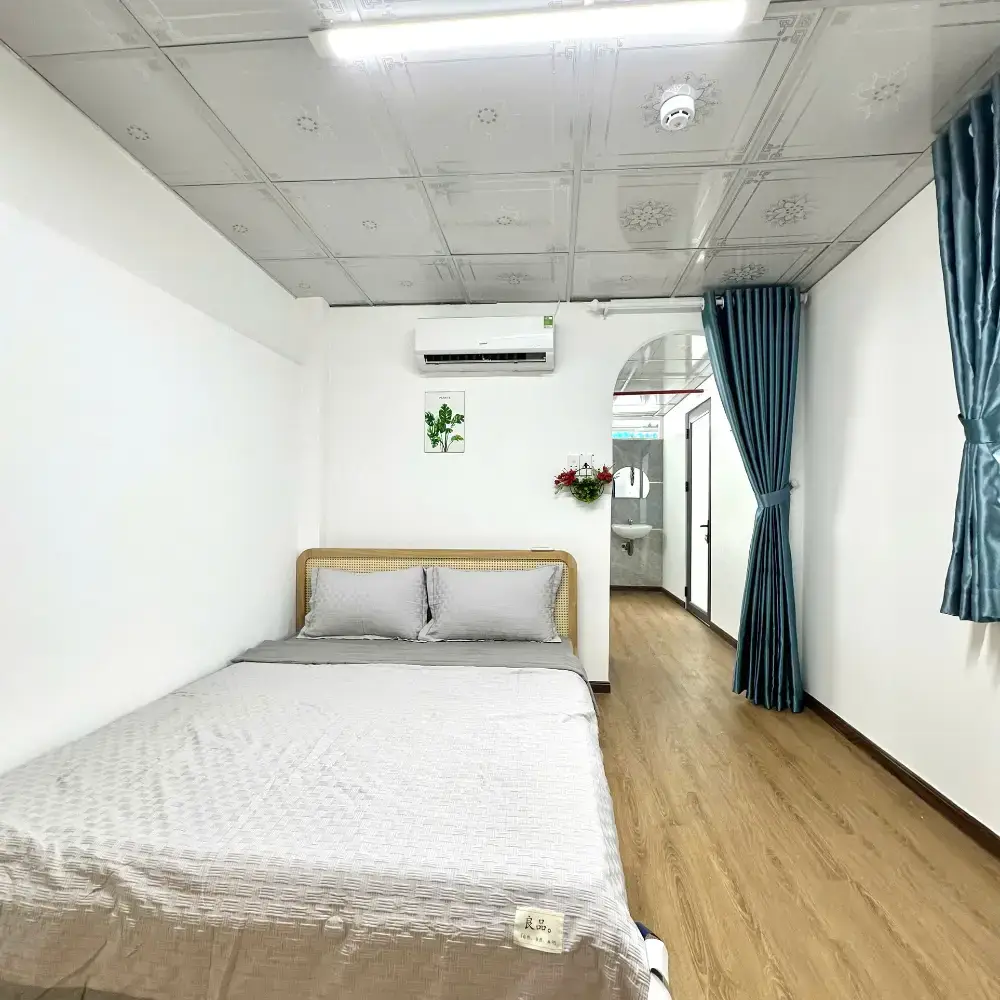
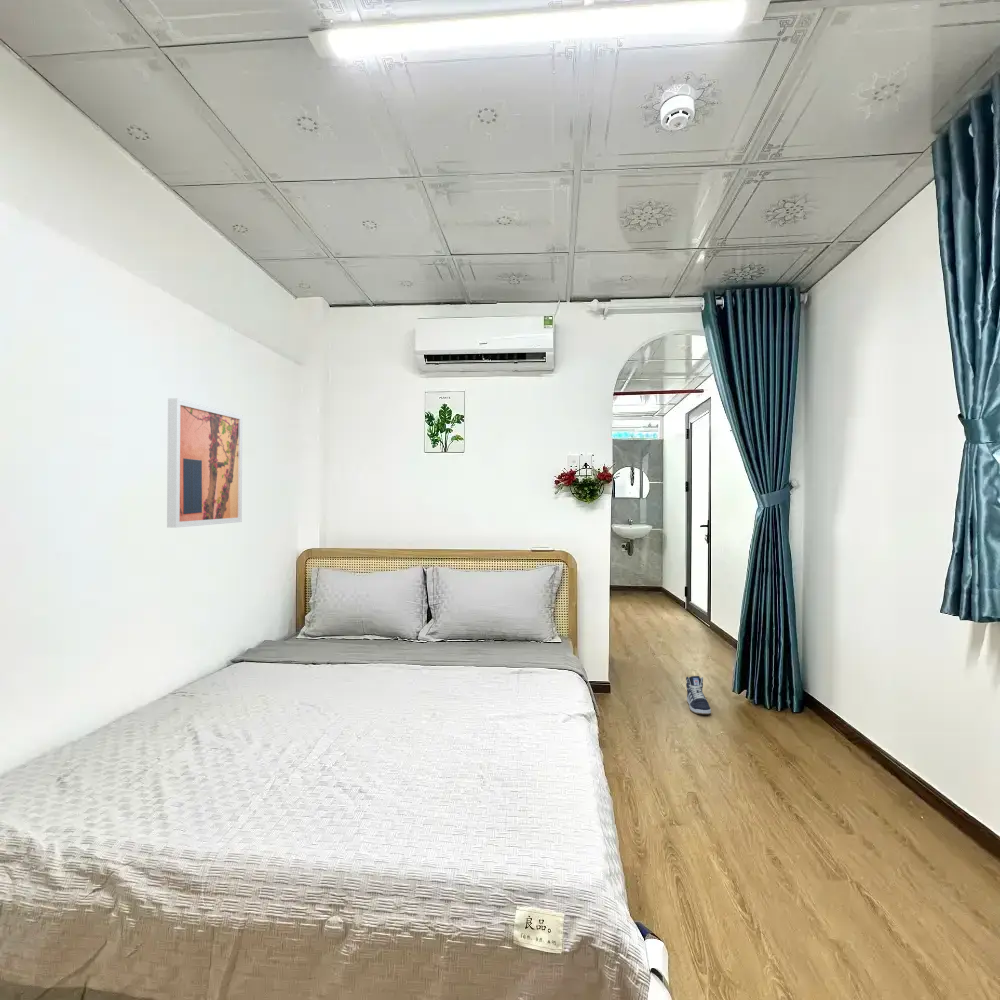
+ wall art (208, 466)
+ sneaker (697, 693)
